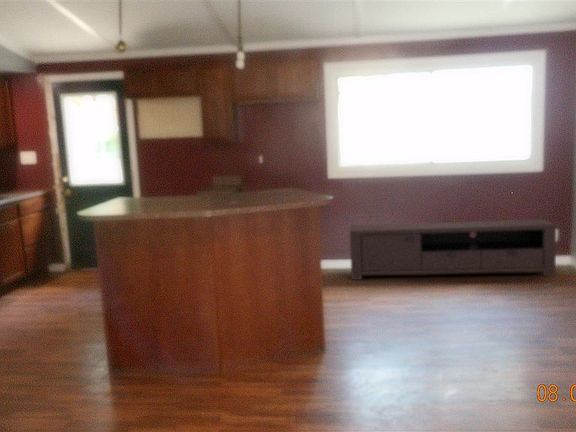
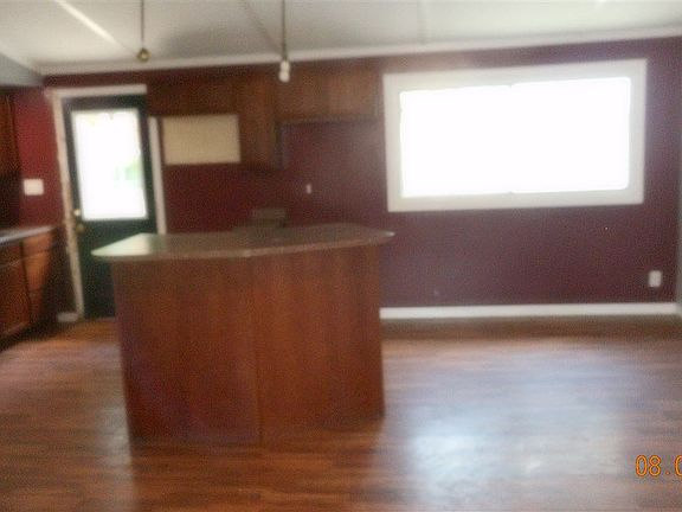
- media console (447, 249)
